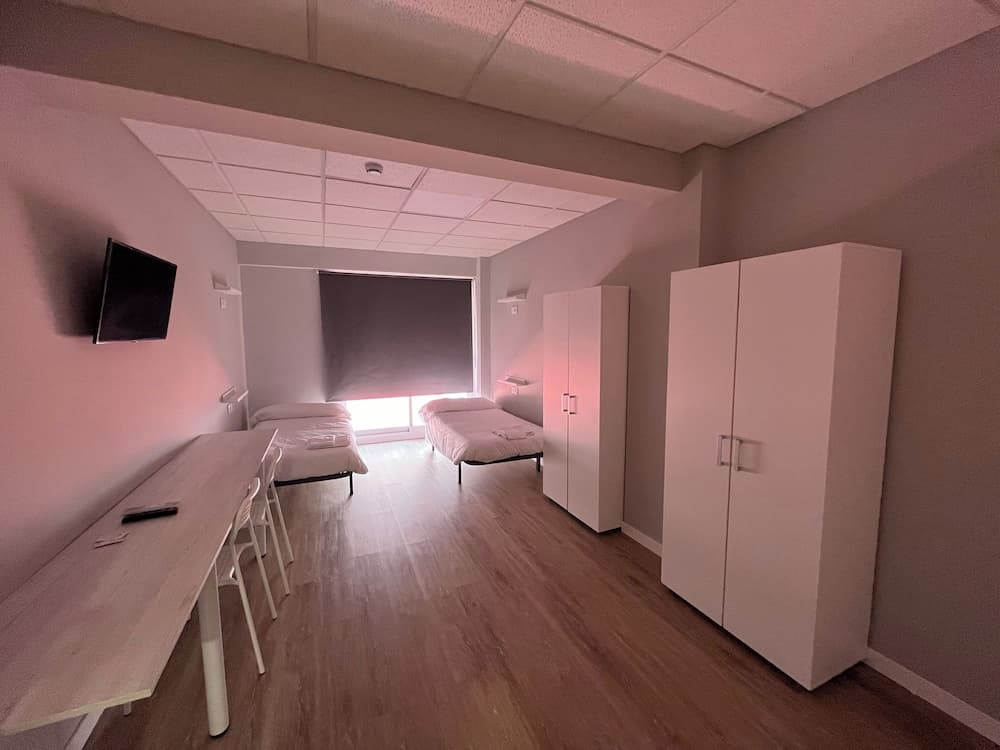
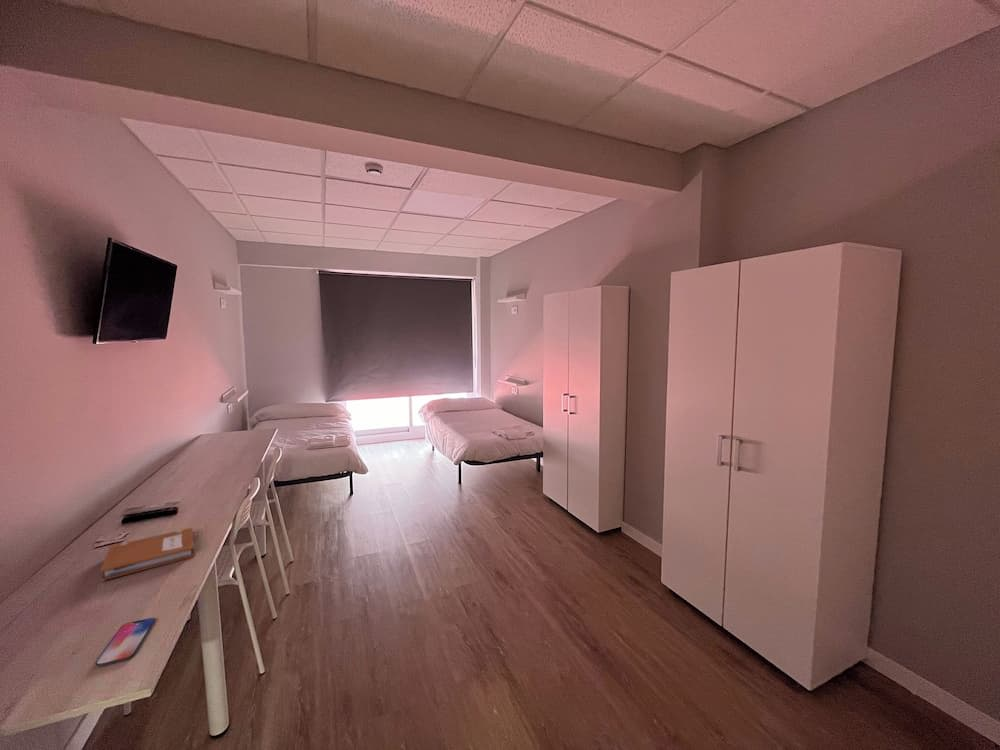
+ smartphone (127, 640)
+ notebook (154, 550)
